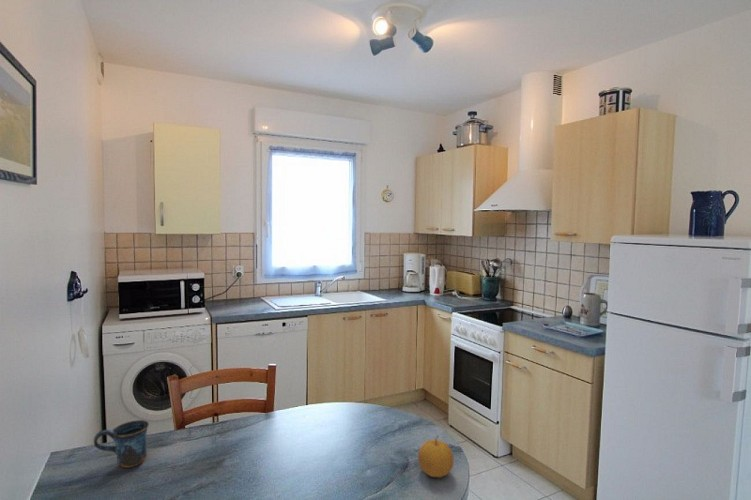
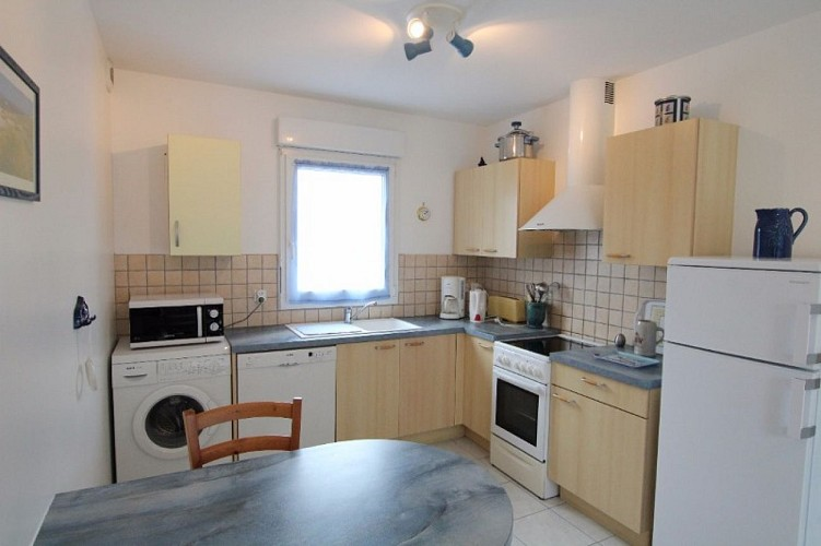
- fruit (436, 454)
- mug (124, 444)
